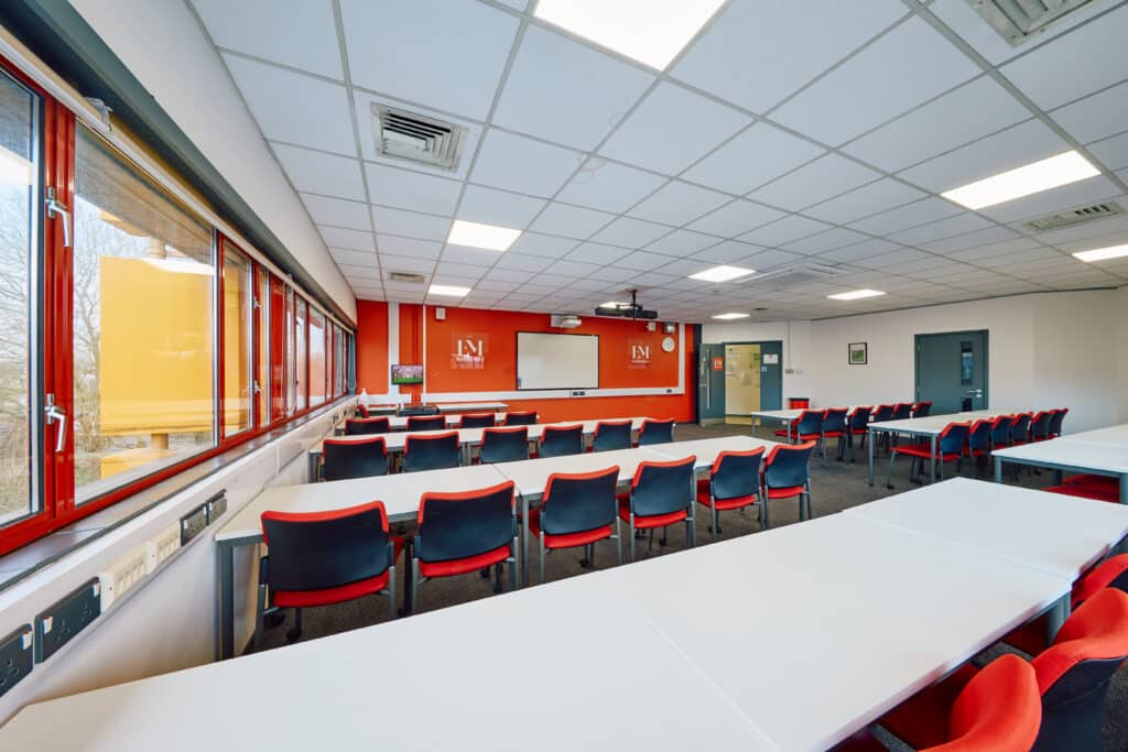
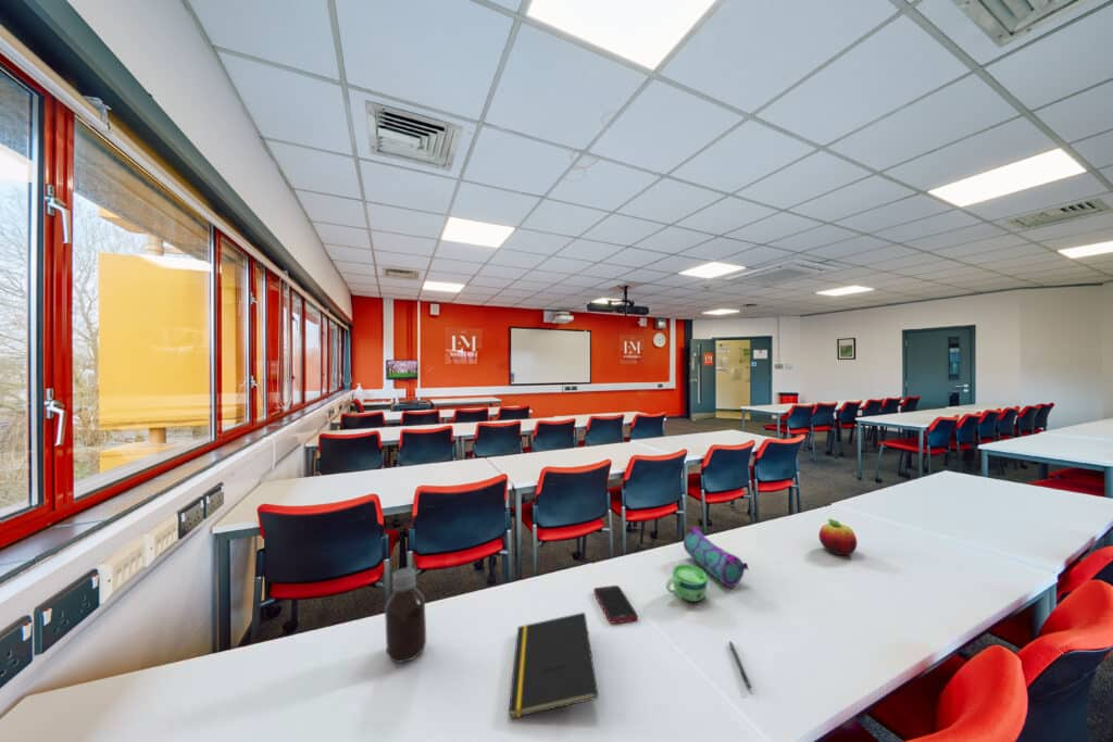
+ cell phone (614, 603)
+ bottle (405, 612)
+ notepad (552, 657)
+ pen (738, 662)
+ fruit (837, 537)
+ pencil case (712, 555)
+ cup (686, 586)
